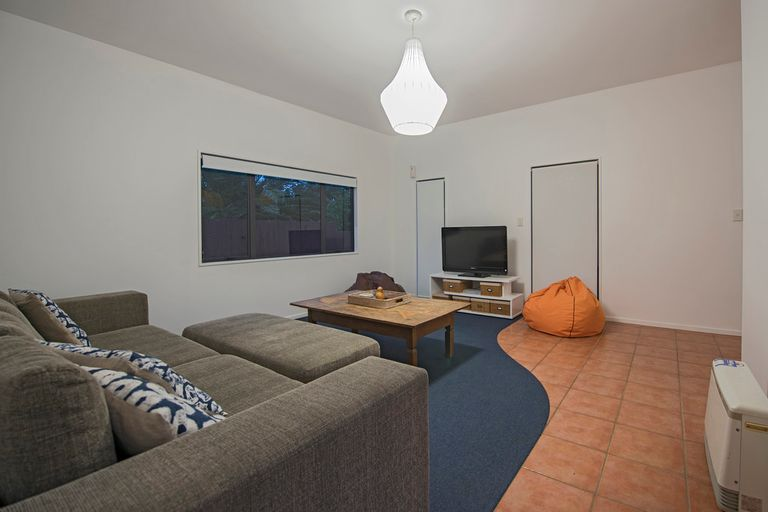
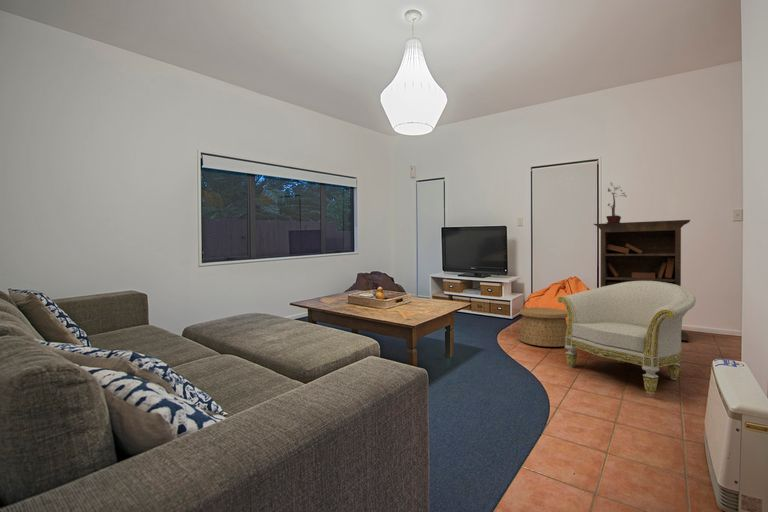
+ bookcase (639, 277)
+ potted plant (614, 202)
+ basket (543, 325)
+ armchair (629, 328)
